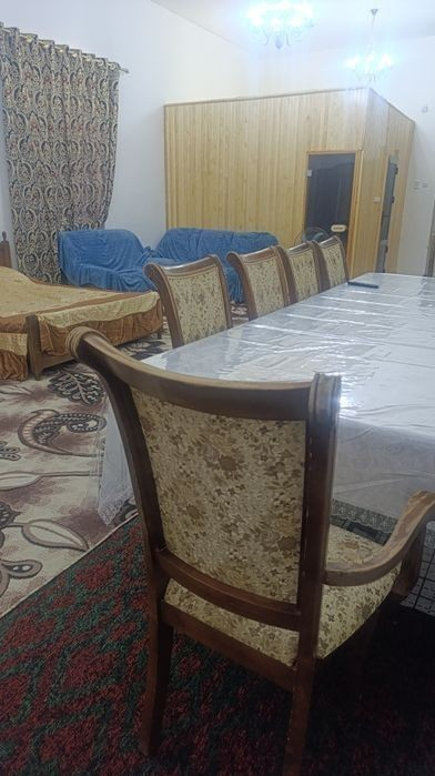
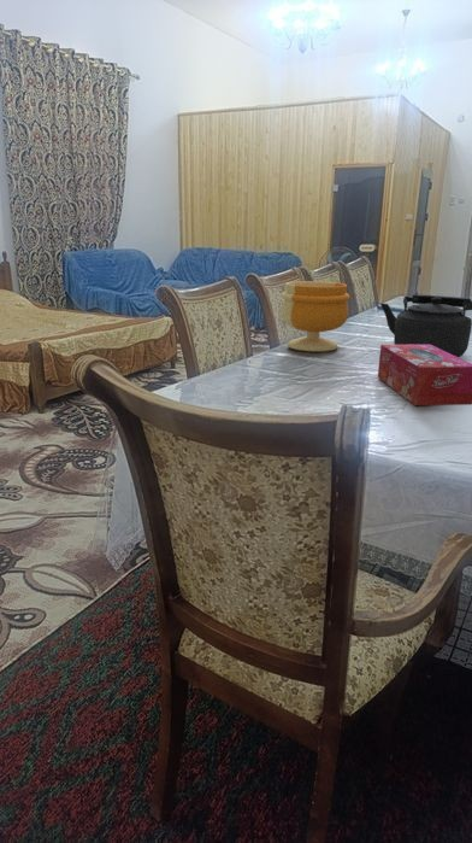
+ tissue box (423, 371)
+ kettle (430, 324)
+ footed bowl (314, 316)
